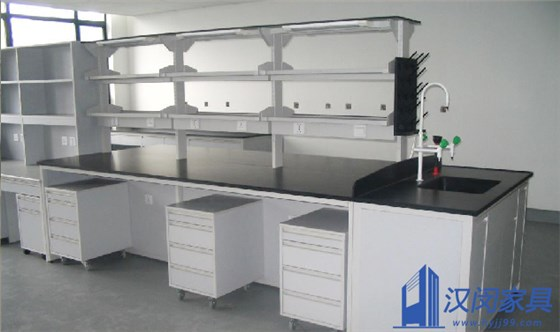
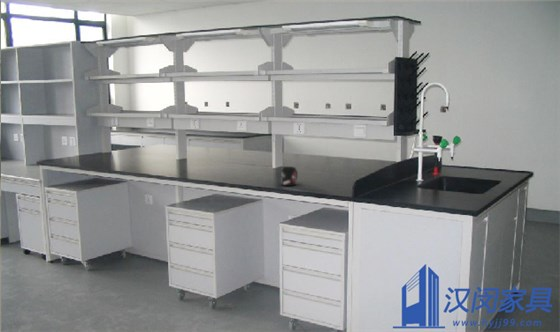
+ mug (290, 175)
